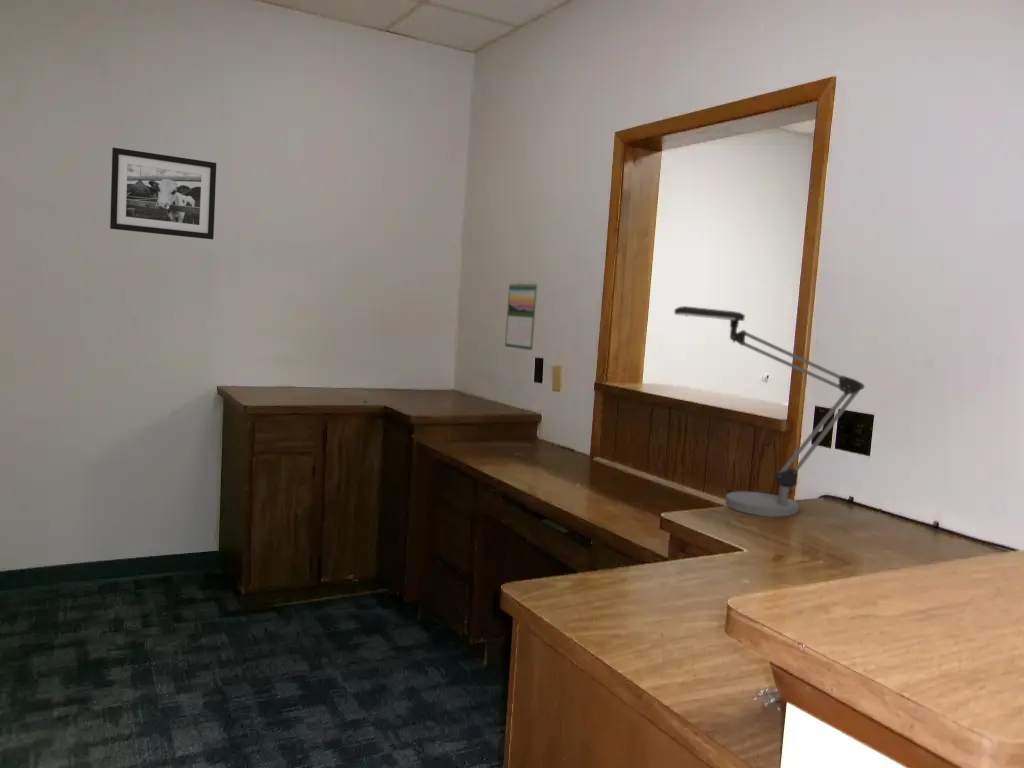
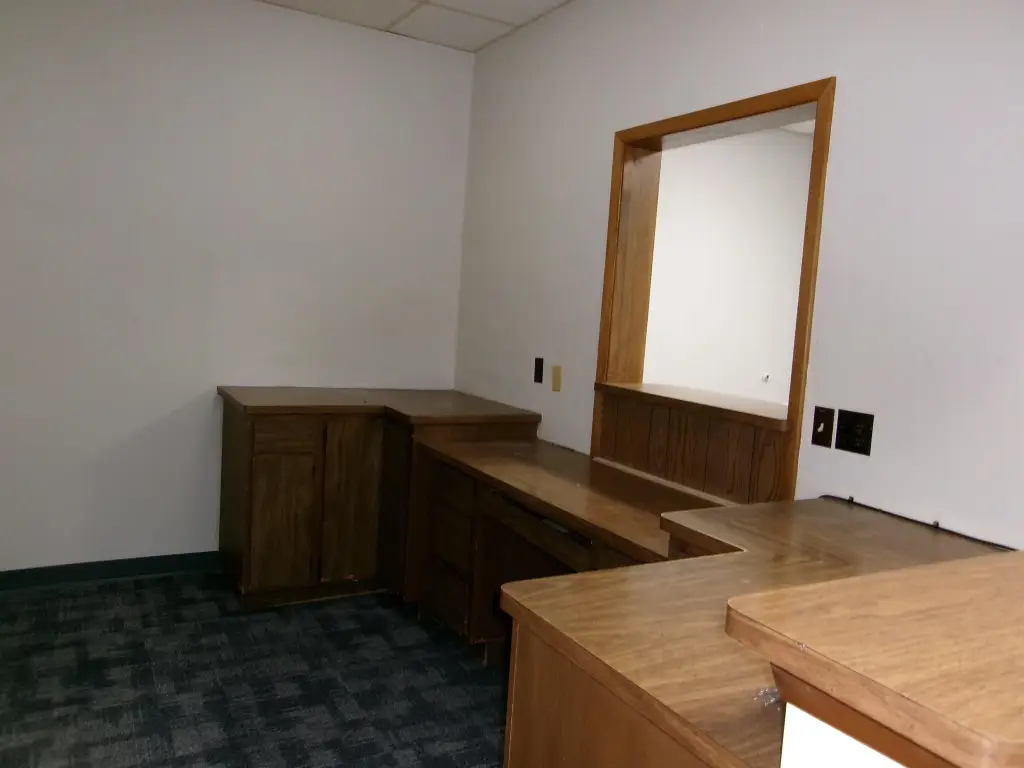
- desk lamp (798, 448)
- calendar (521, 314)
- picture frame (164, 195)
